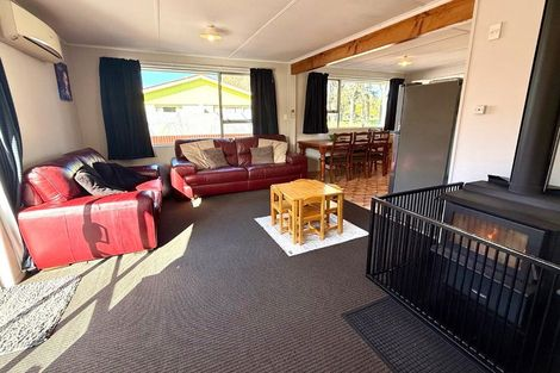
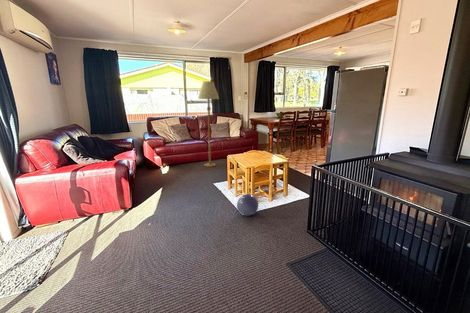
+ ball (247, 204)
+ floor lamp (209, 125)
